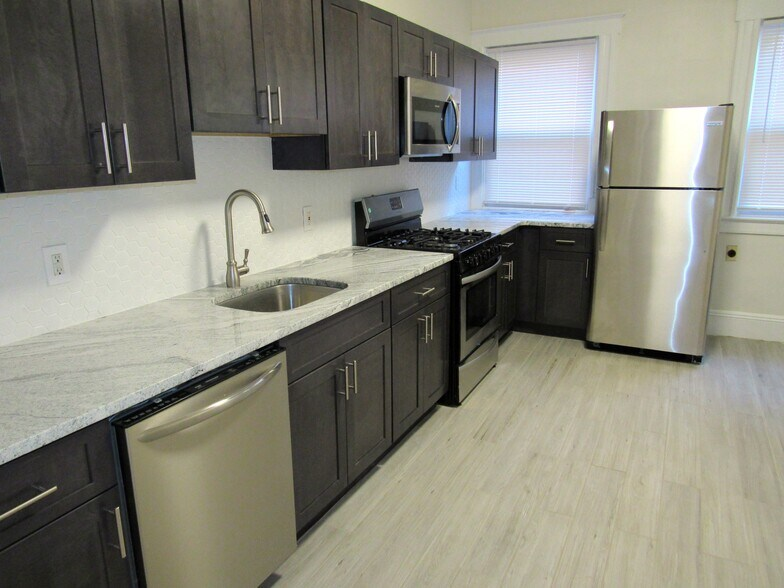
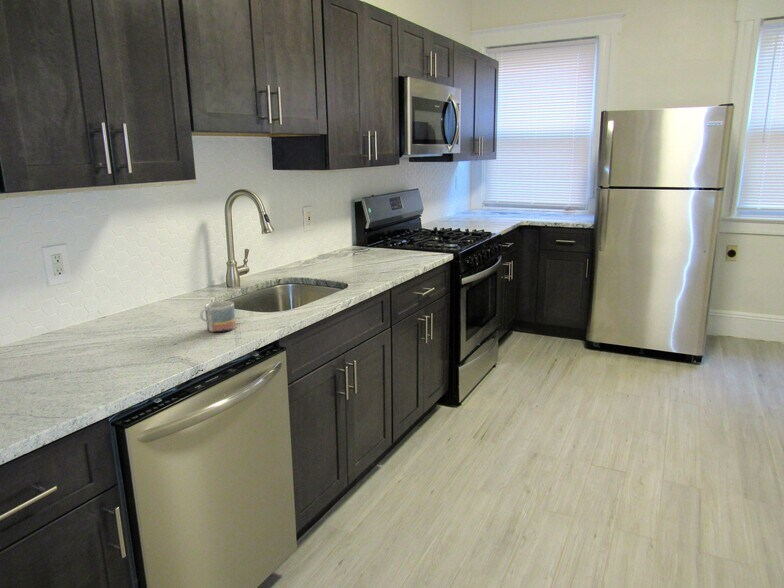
+ mug (216, 317)
